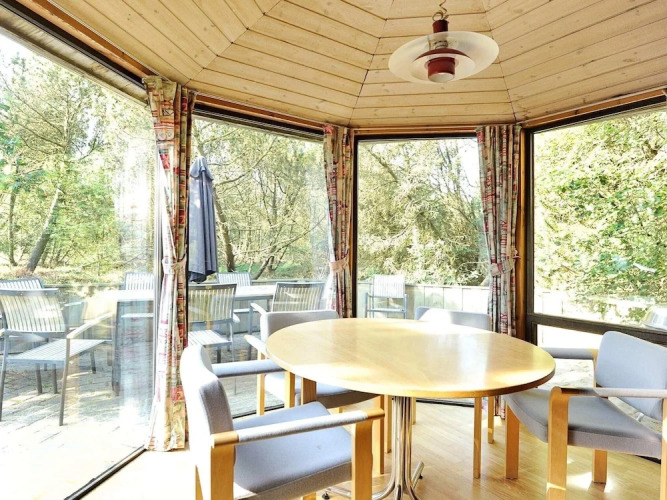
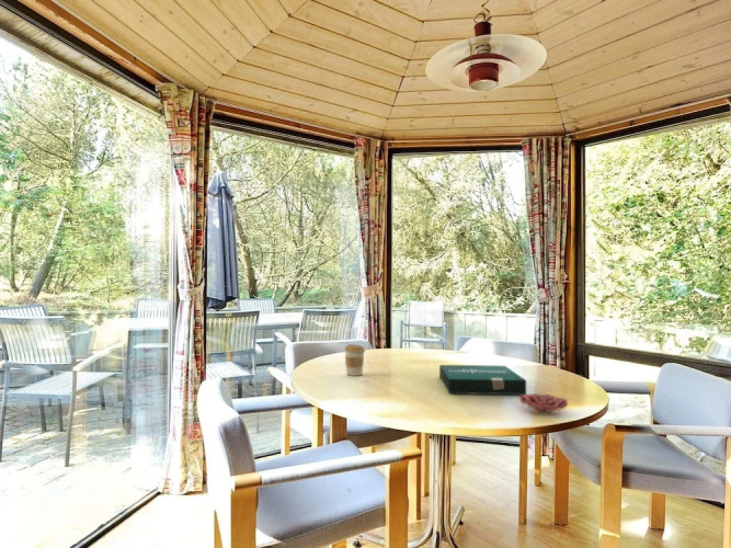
+ flower (542, 403)
+ coffee cup (354, 358)
+ pizza box (479, 378)
